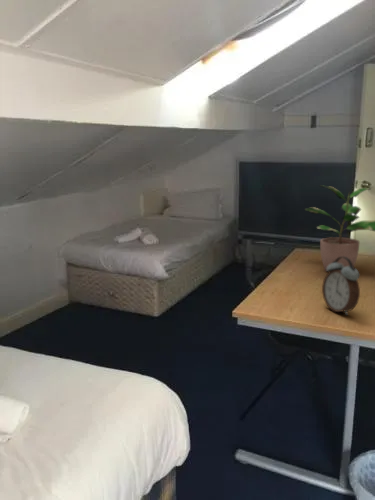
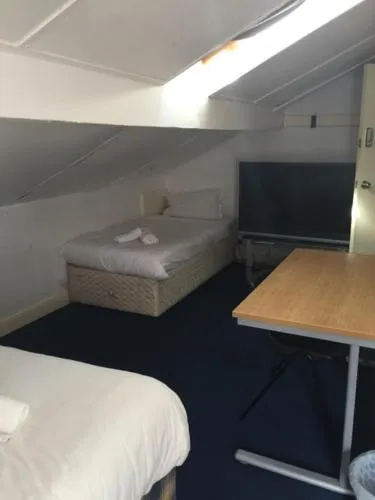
- alarm clock (341, 284)
- potted plant (342, 227)
